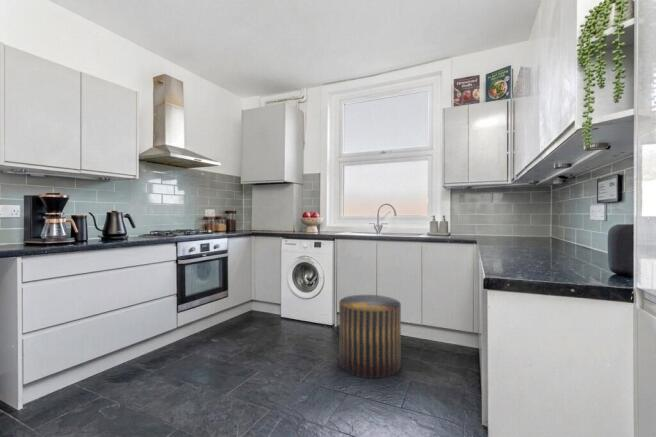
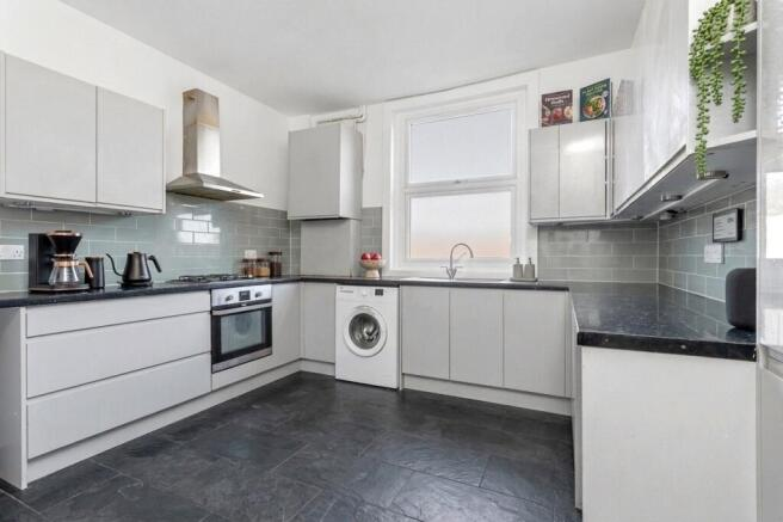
- stool (369, 332)
